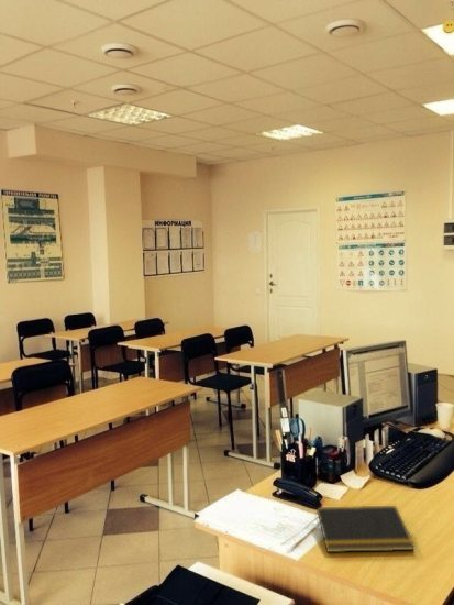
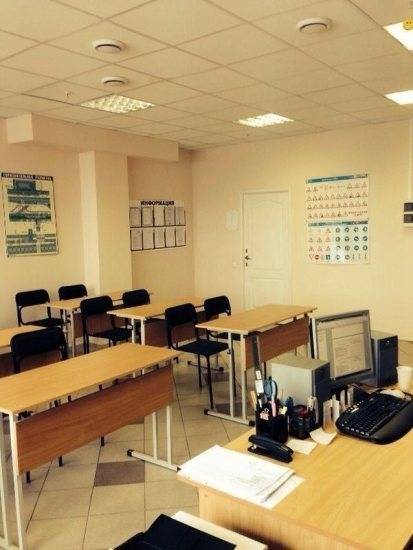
- notepad (363, 527)
